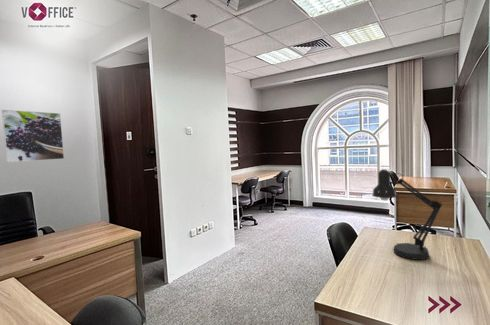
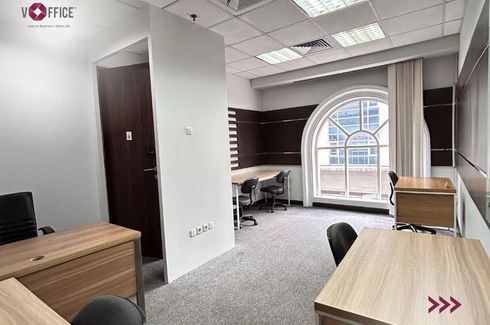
- desk lamp (396, 196)
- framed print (35, 136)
